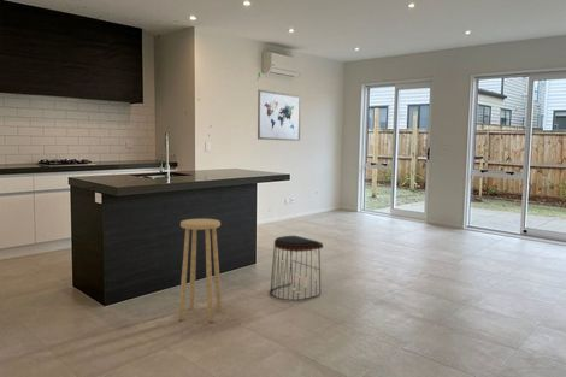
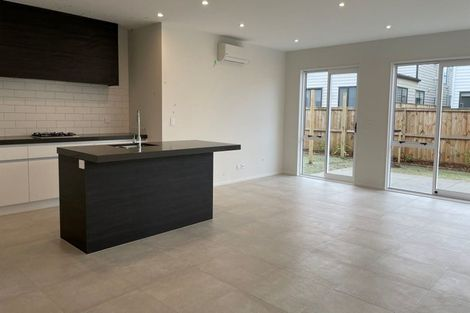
- stool (290, 266)
- wall art (279, 116)
- stool (195, 265)
